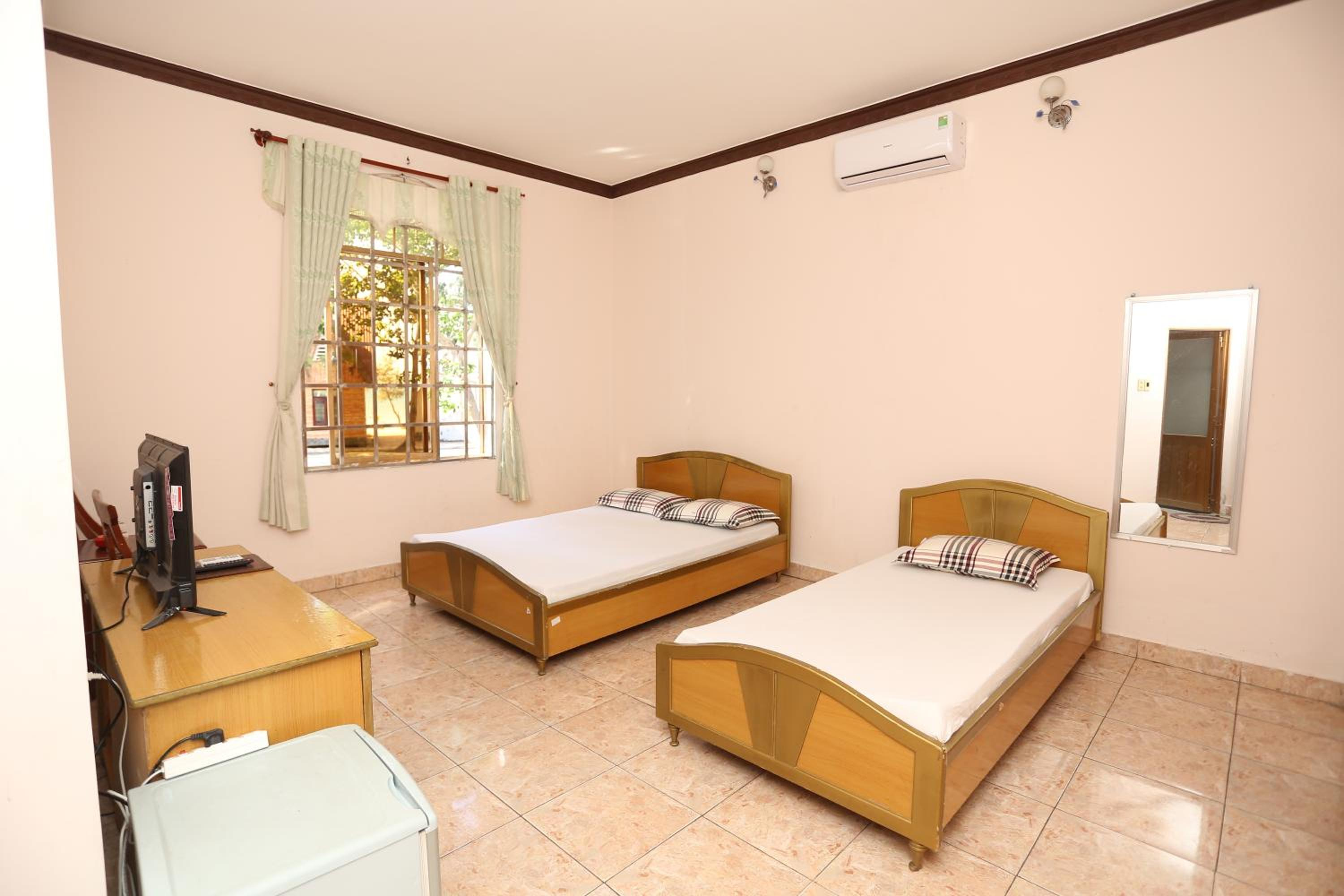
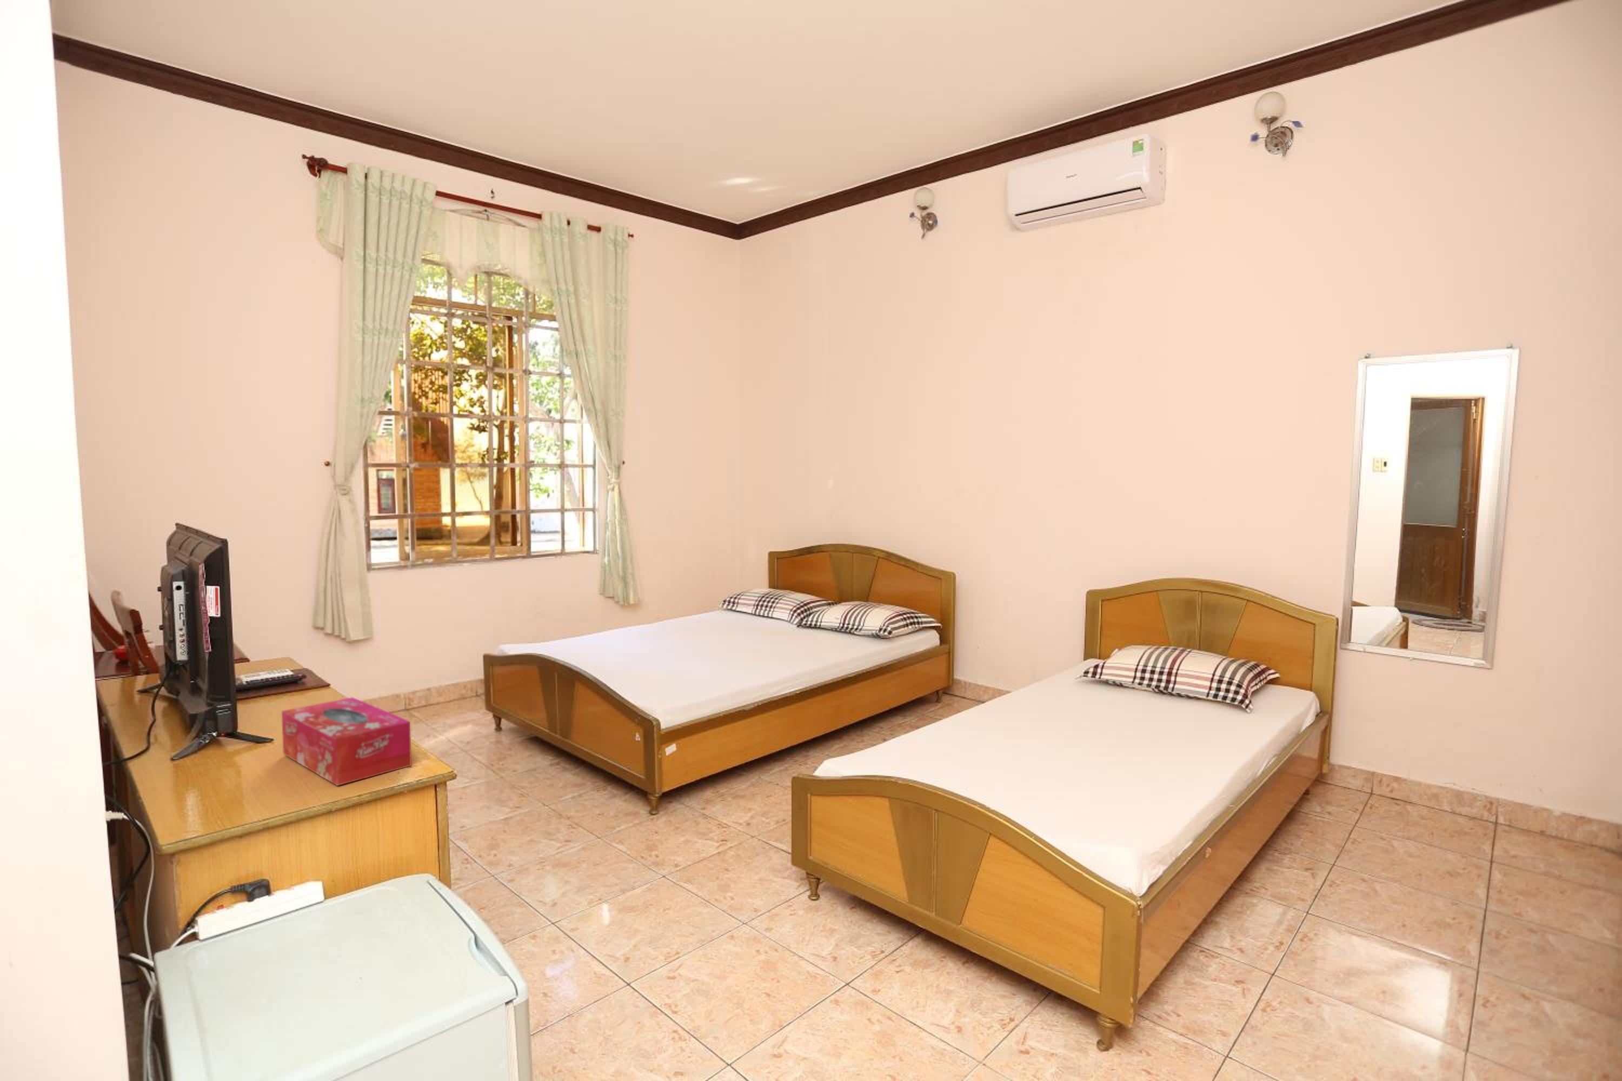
+ tissue box (345, 738)
